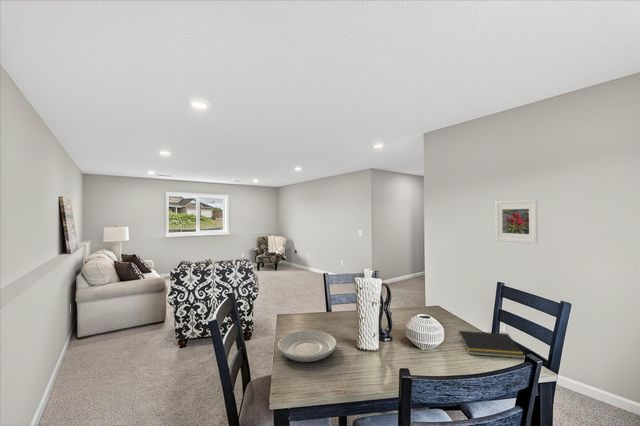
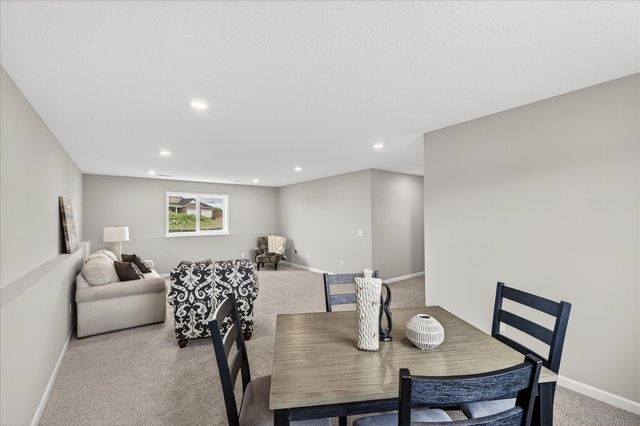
- plate (307, 346)
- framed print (515, 221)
- notepad (489, 343)
